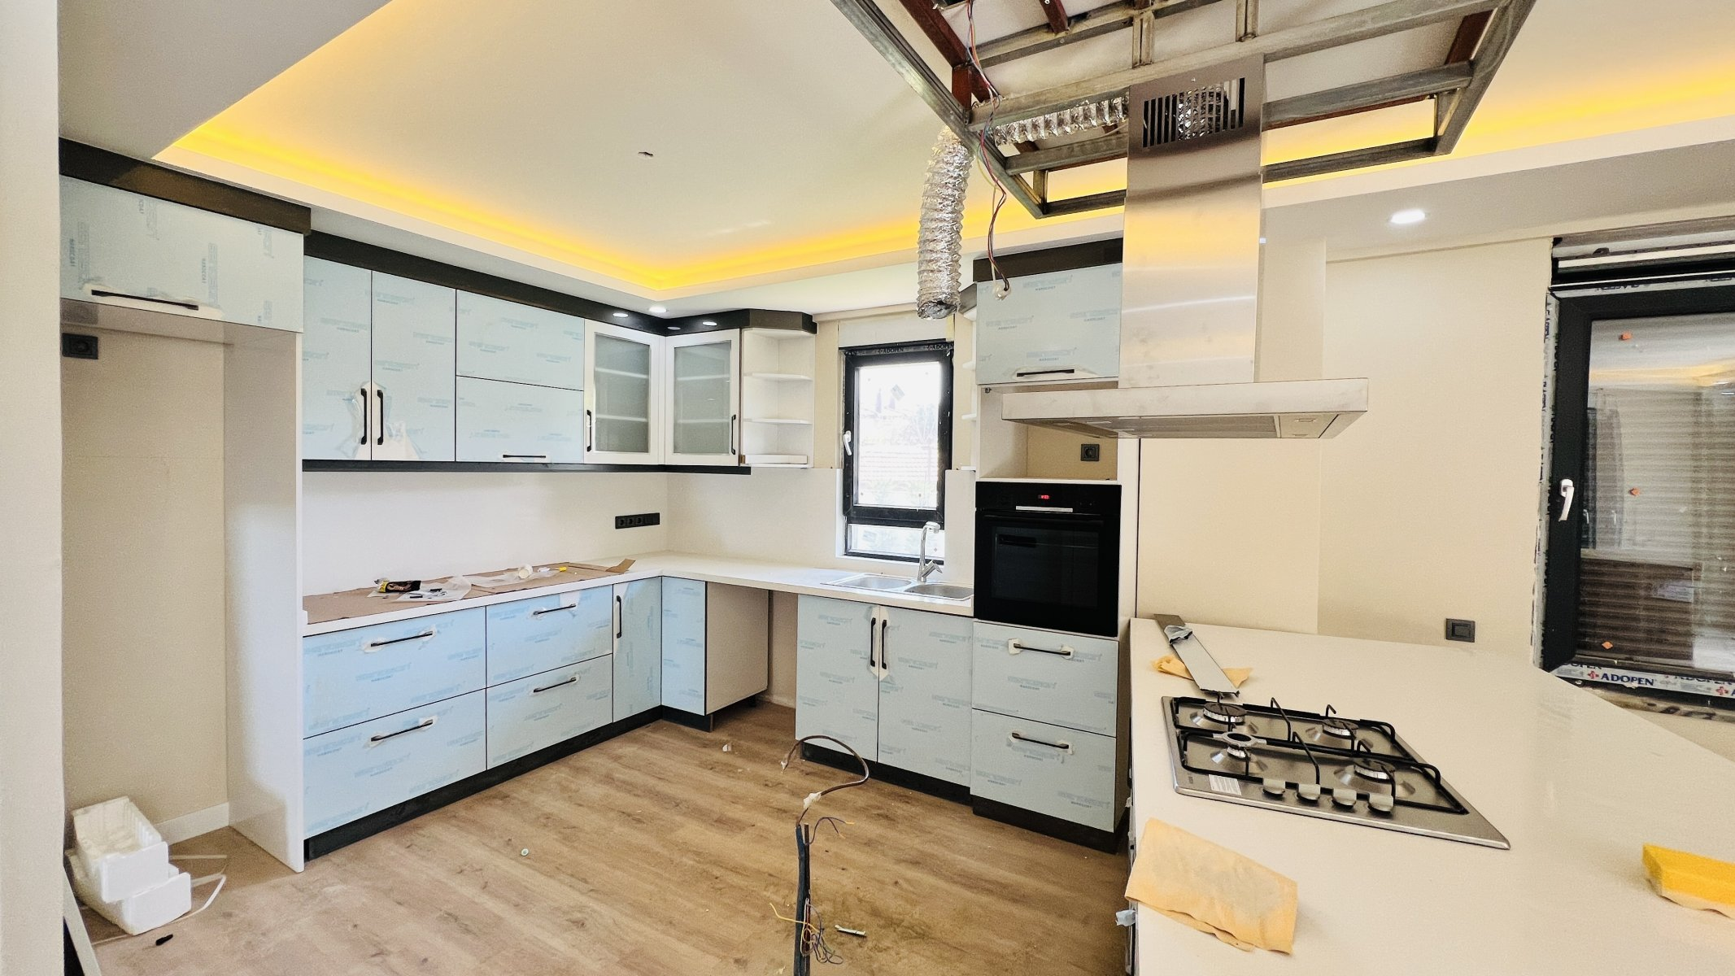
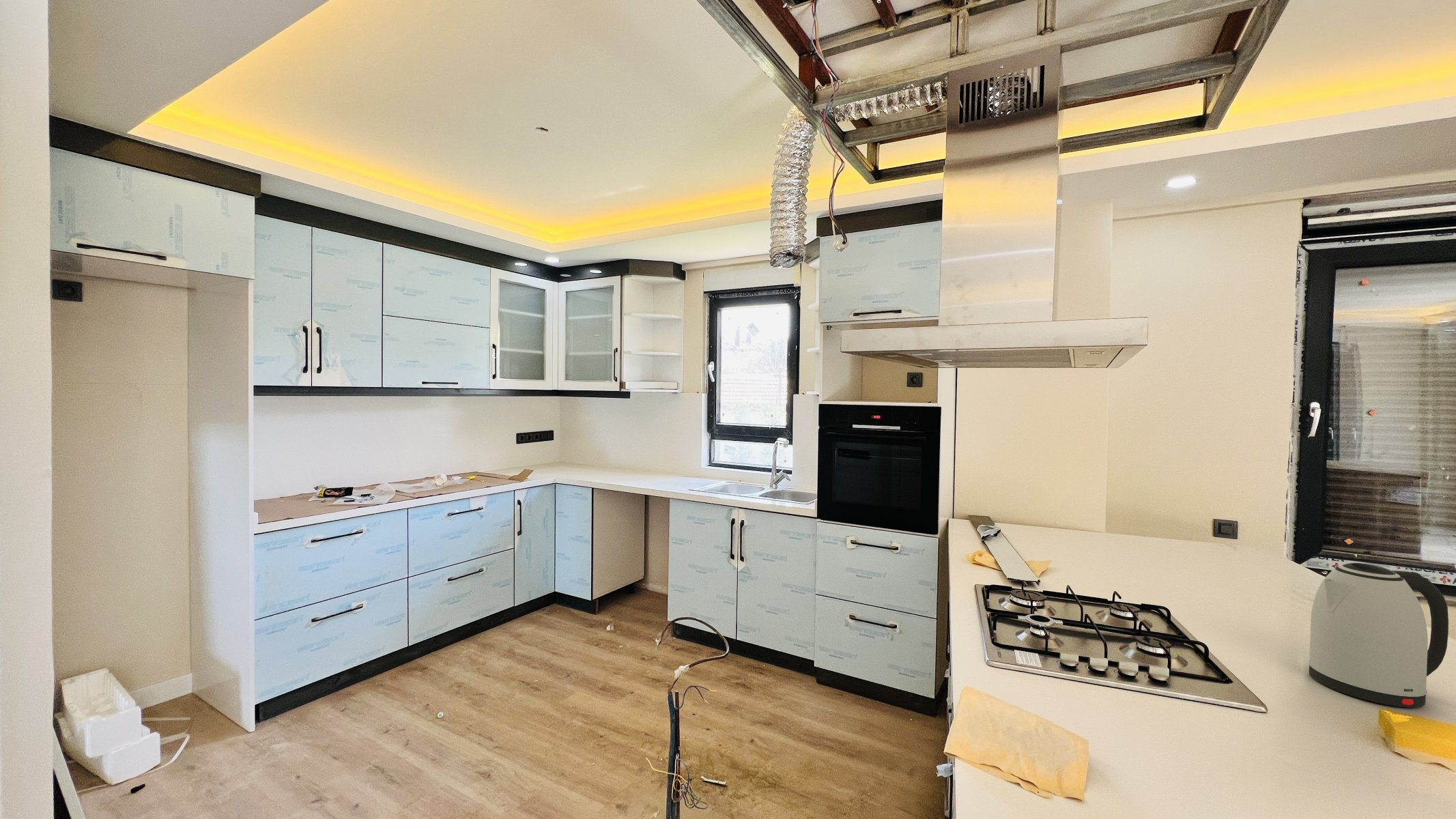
+ kettle (1382, 627)
